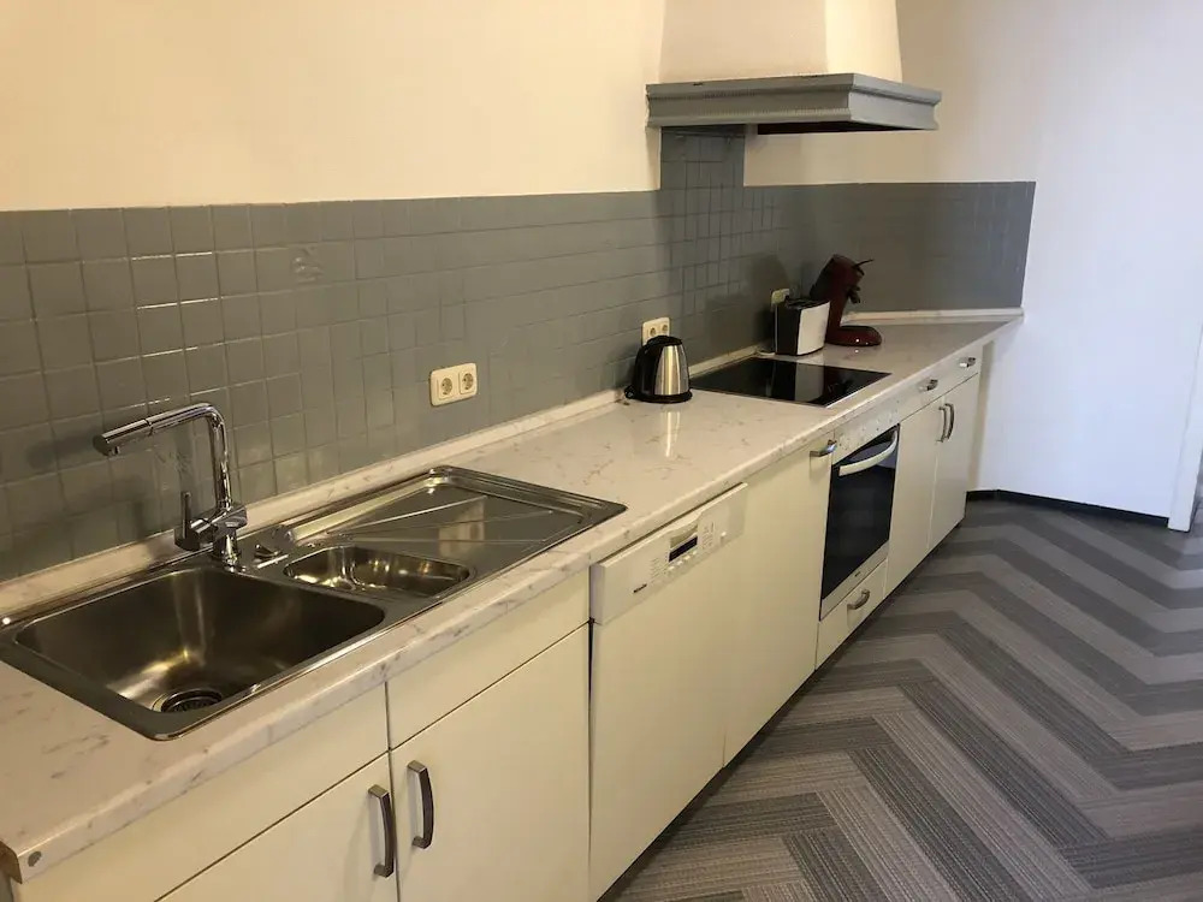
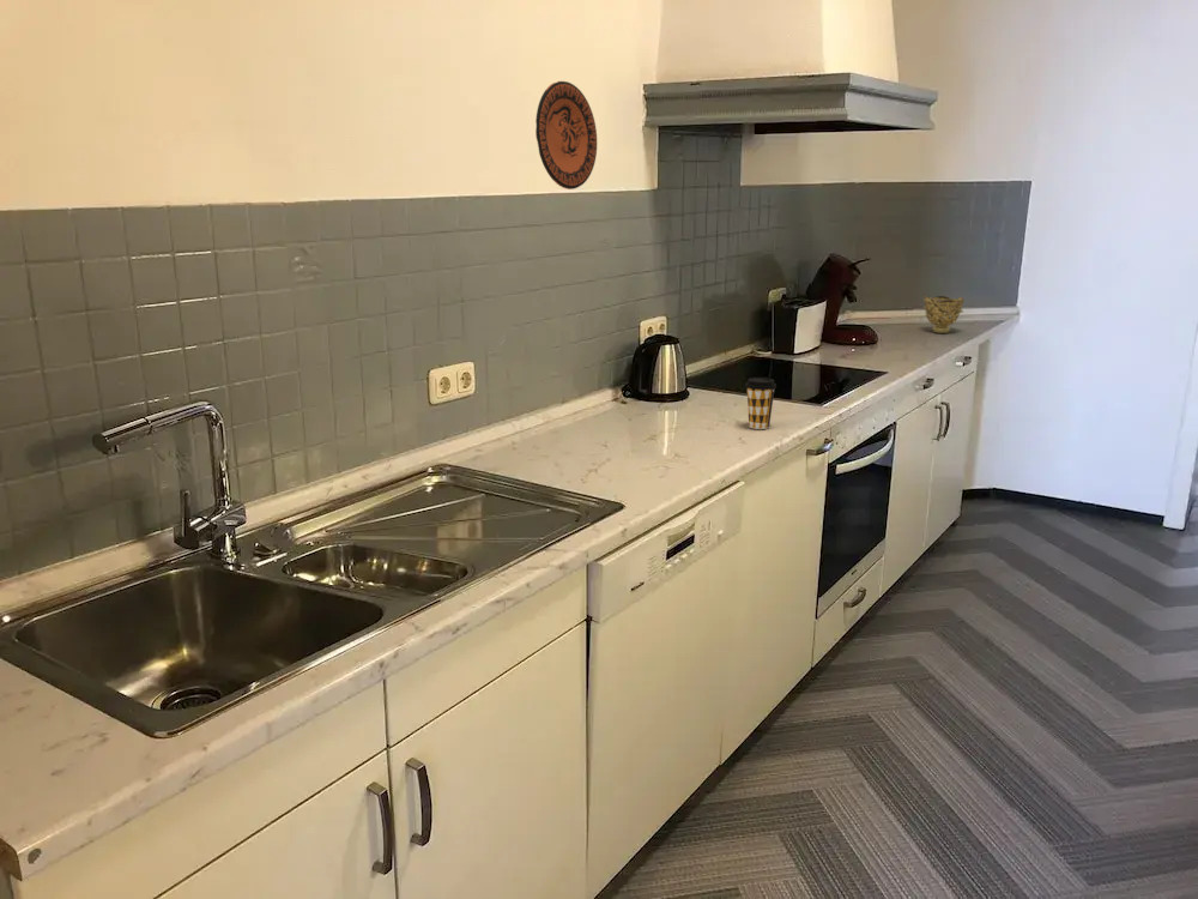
+ decorative bowl (942, 314)
+ decorative plate (565, 135)
+ coffee cup (760, 403)
